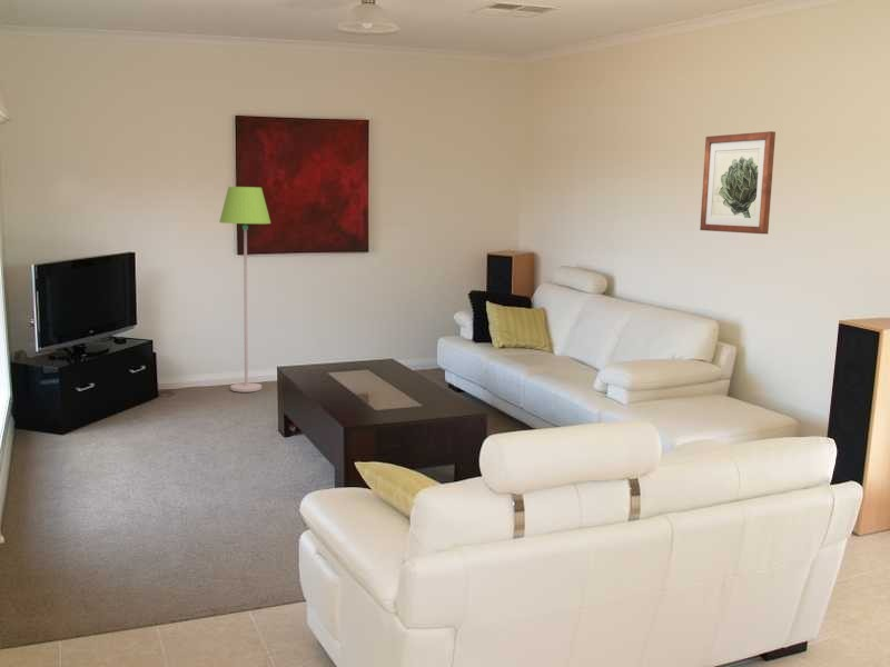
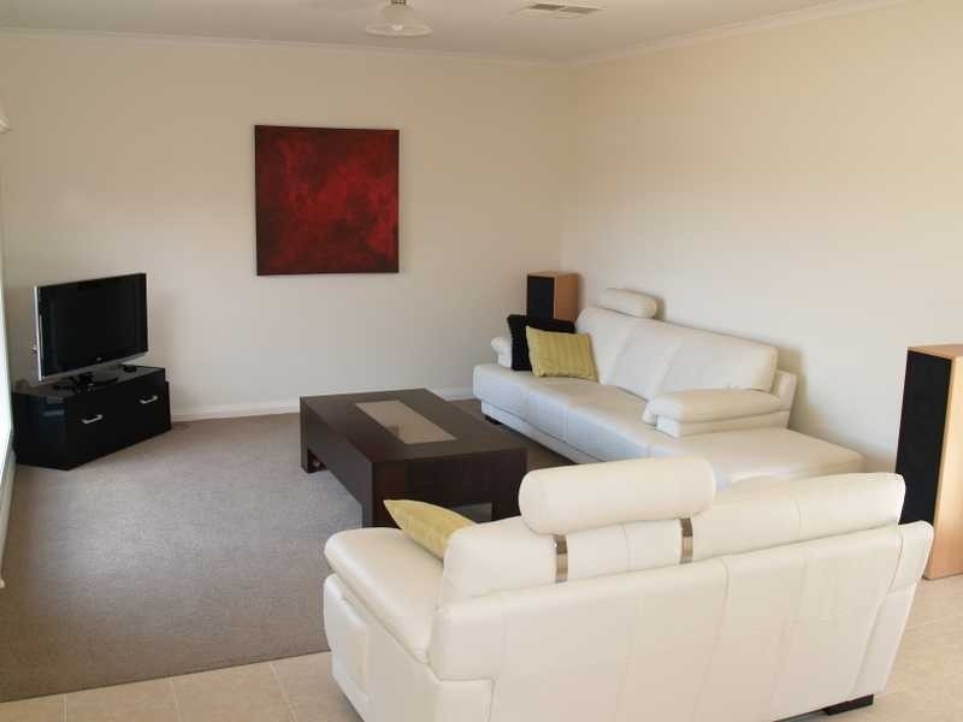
- floor lamp (245, 289)
- wall art (735, 183)
